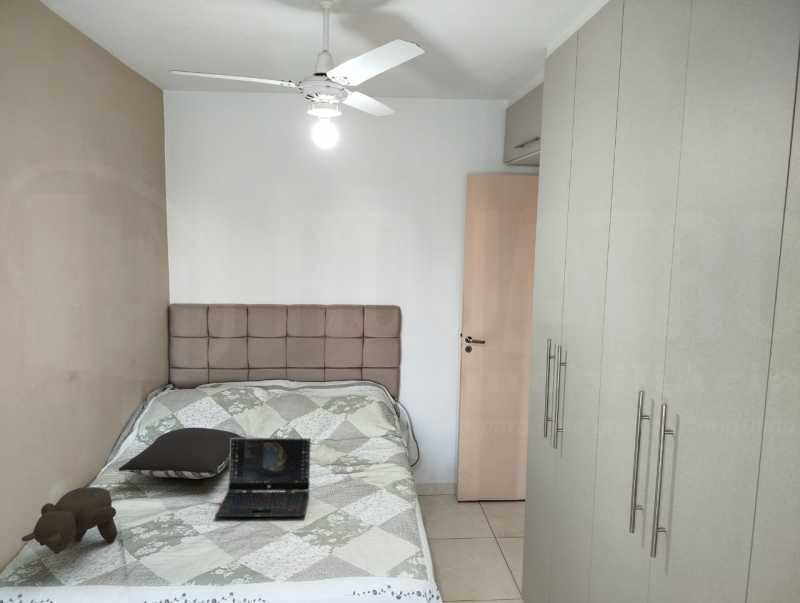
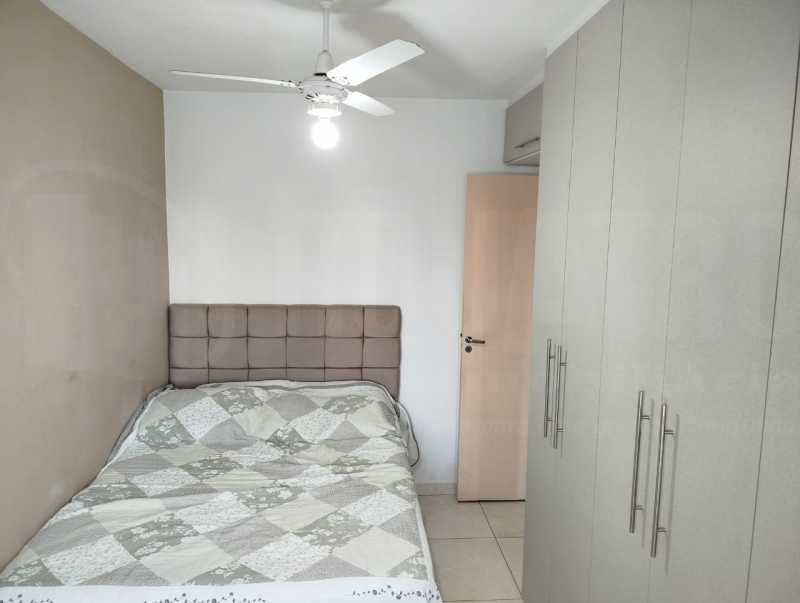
- pillow (188, 454)
- laptop computer (265, 476)
- teddy bear (70, 530)
